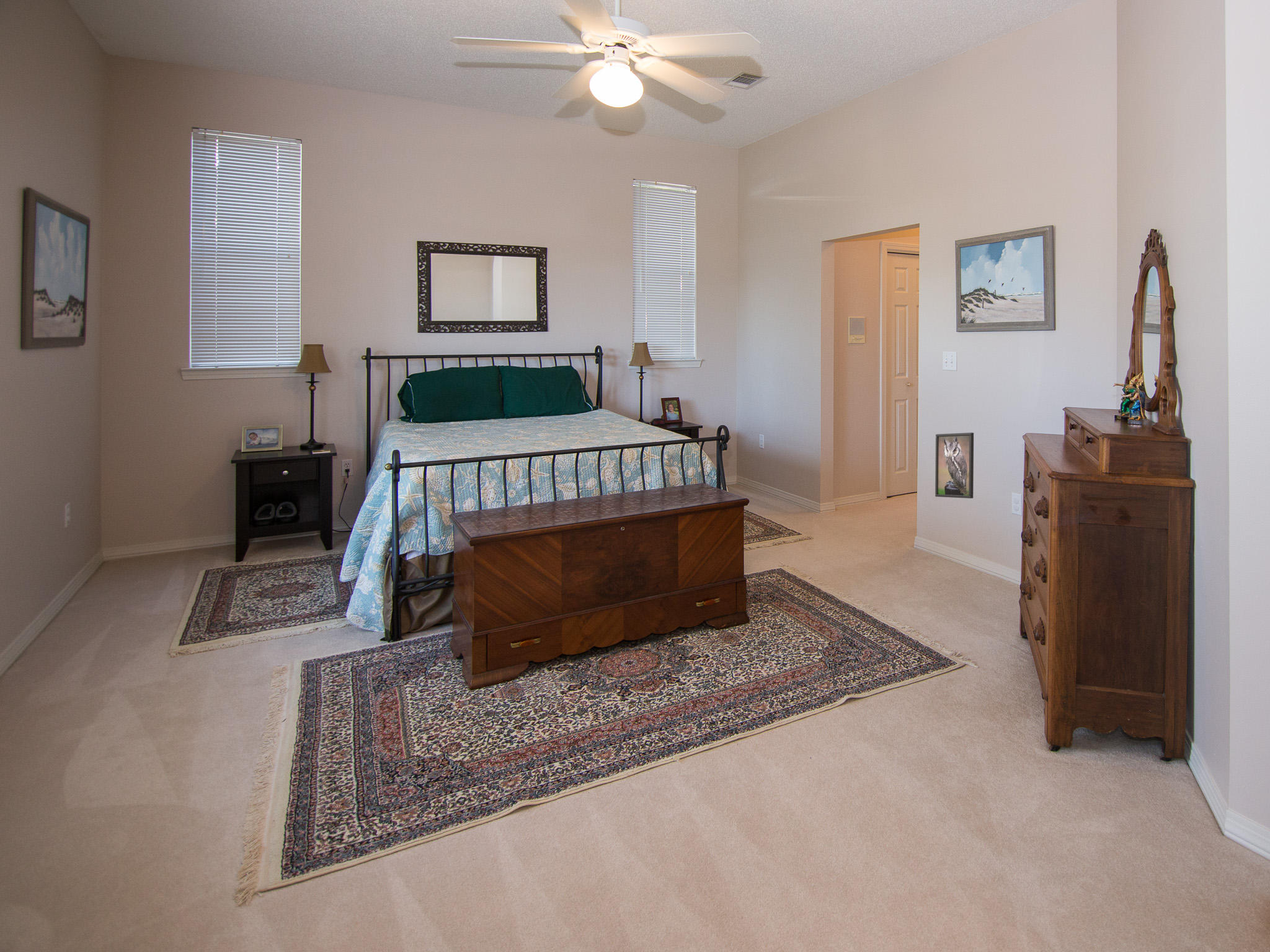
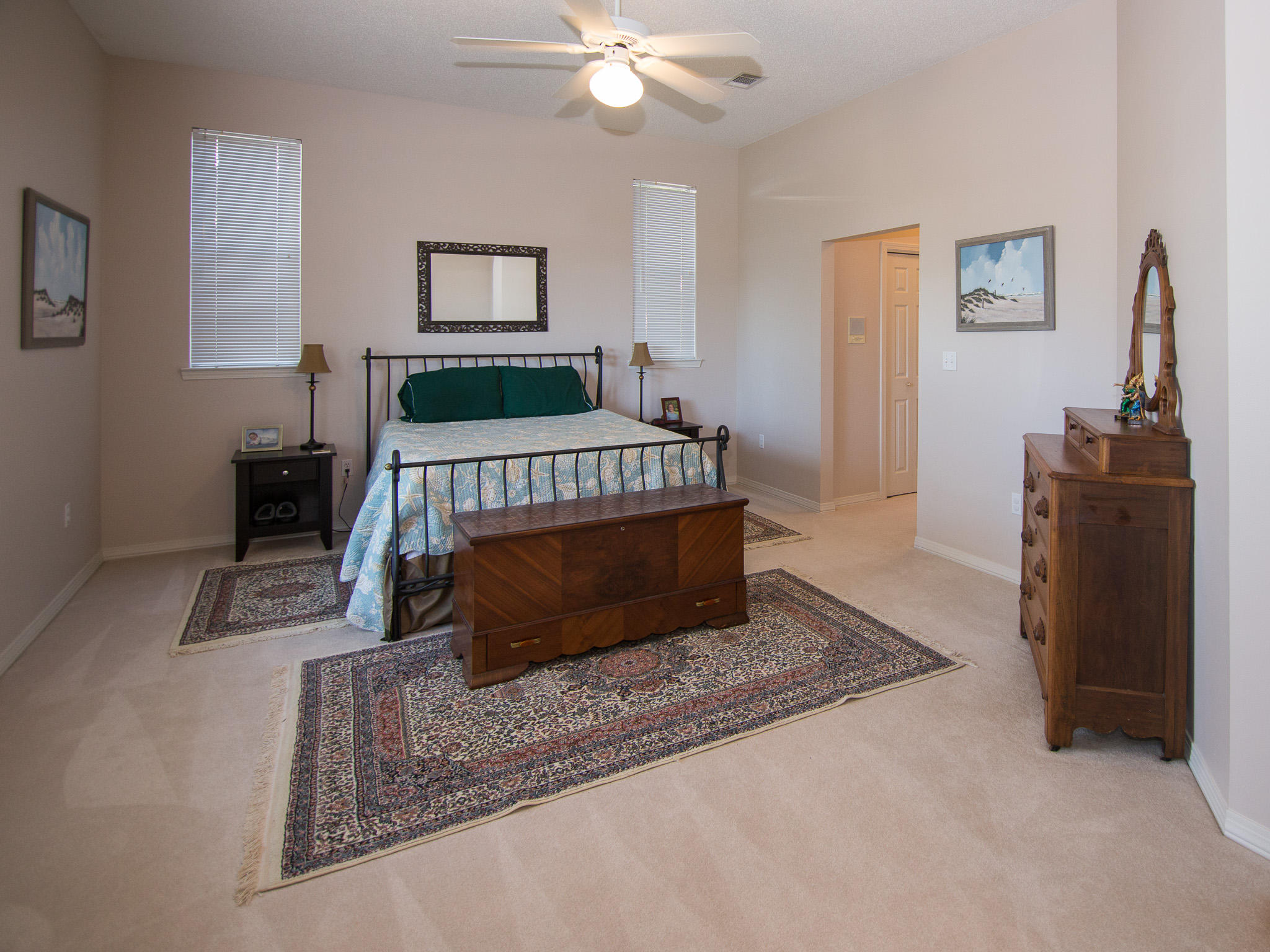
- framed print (954, 465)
